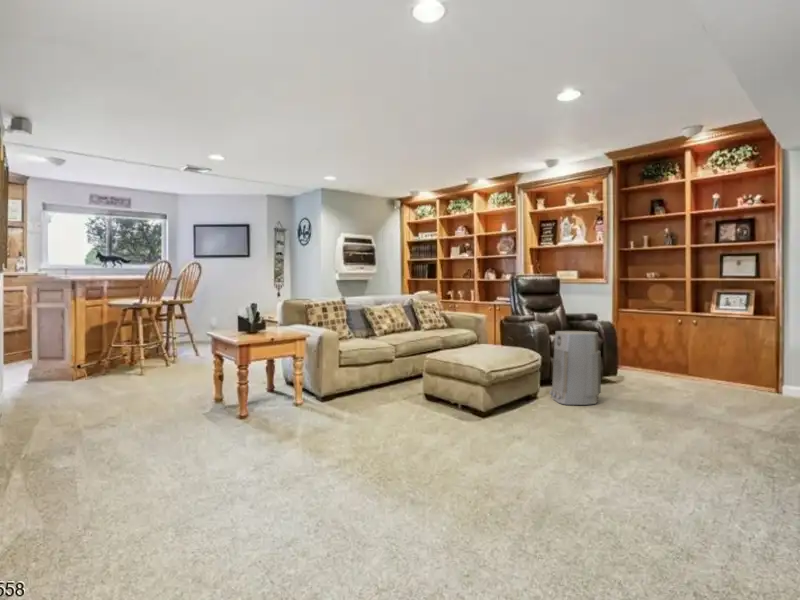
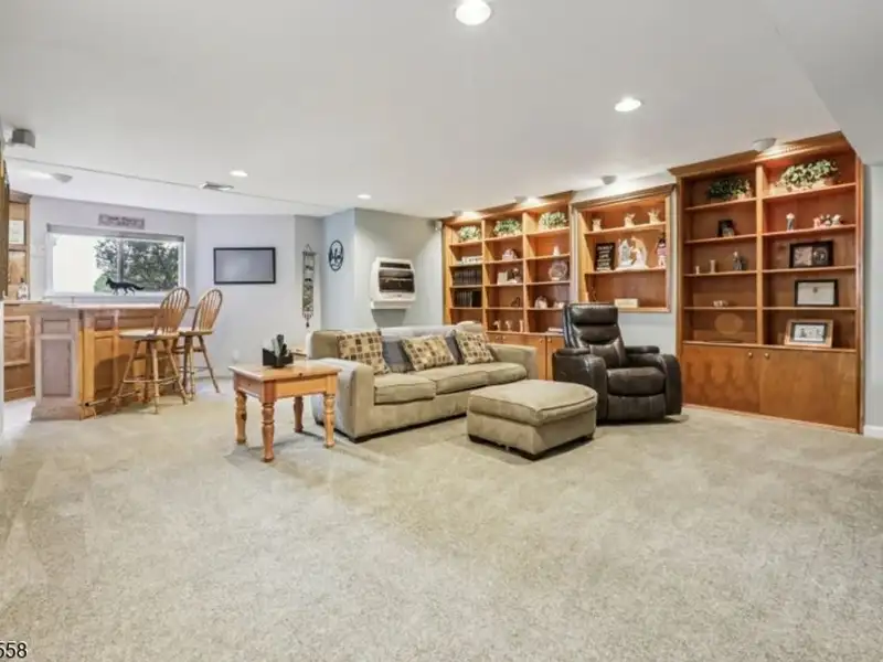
- air purifier (576, 366)
